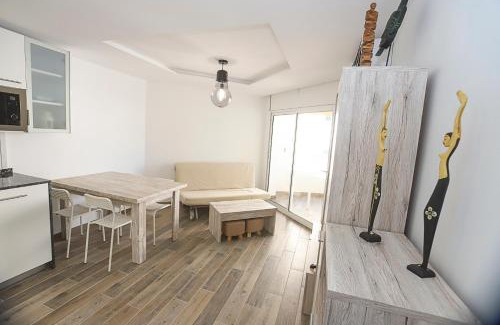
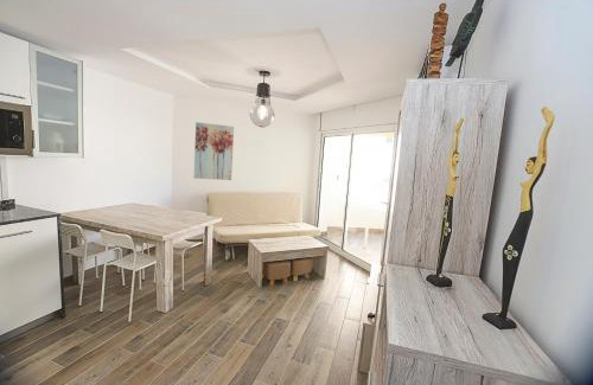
+ wall art (213, 152)
